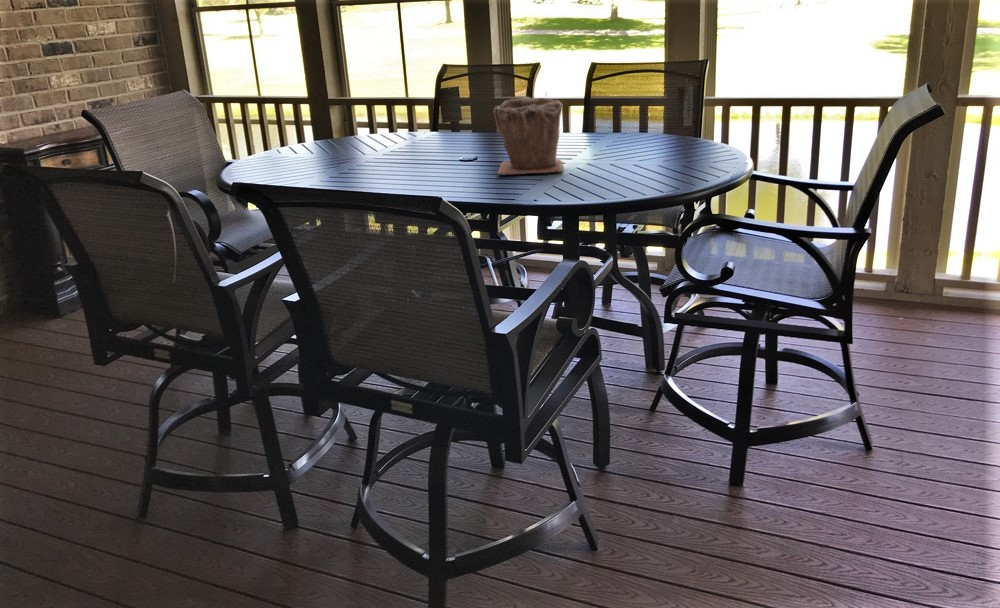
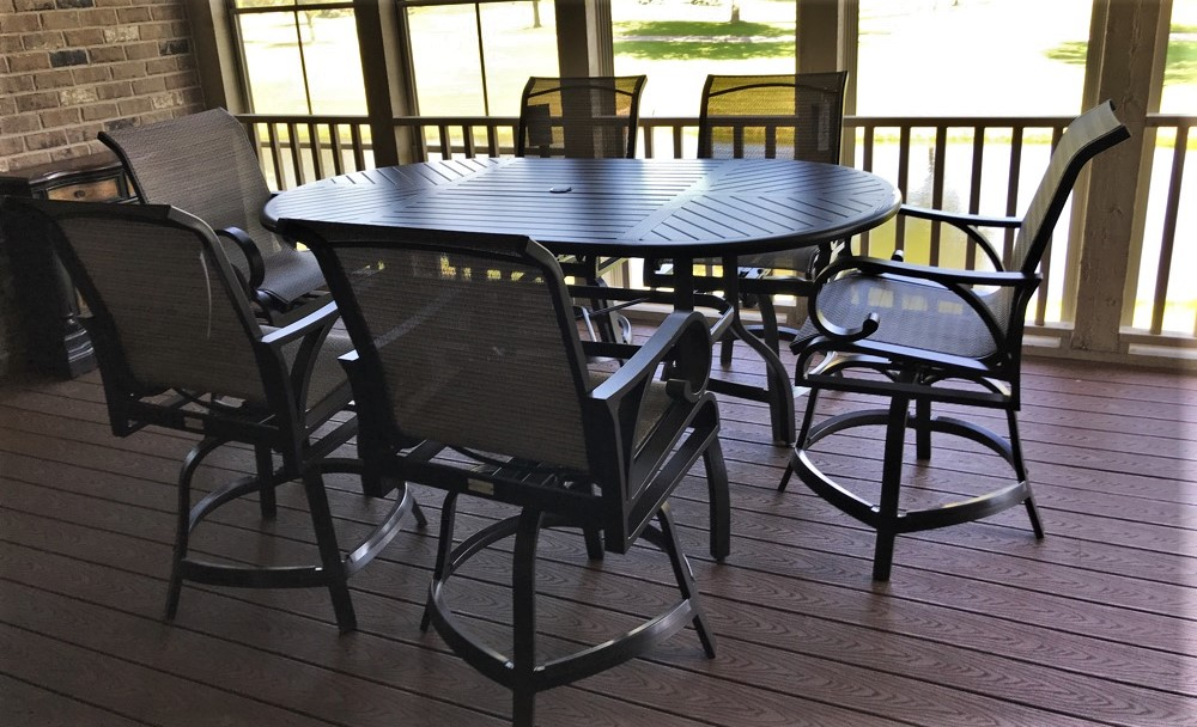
- plant pot (529, 134)
